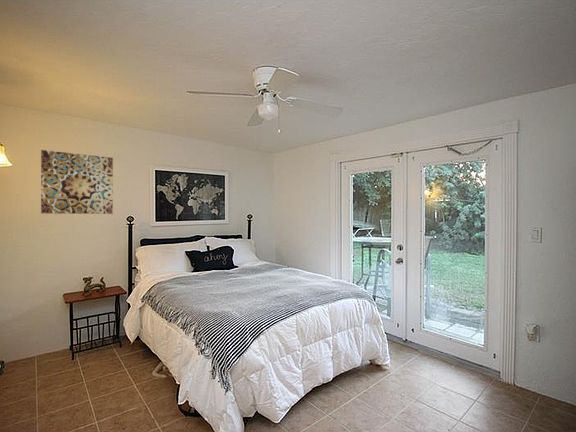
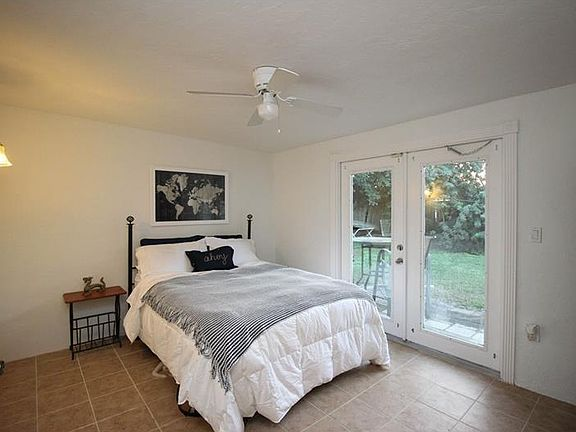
- wall art (79, 184)
